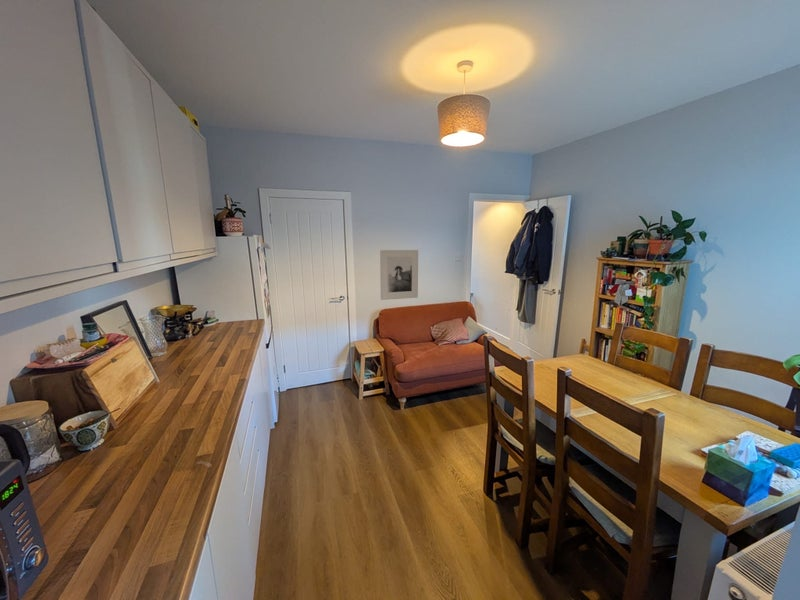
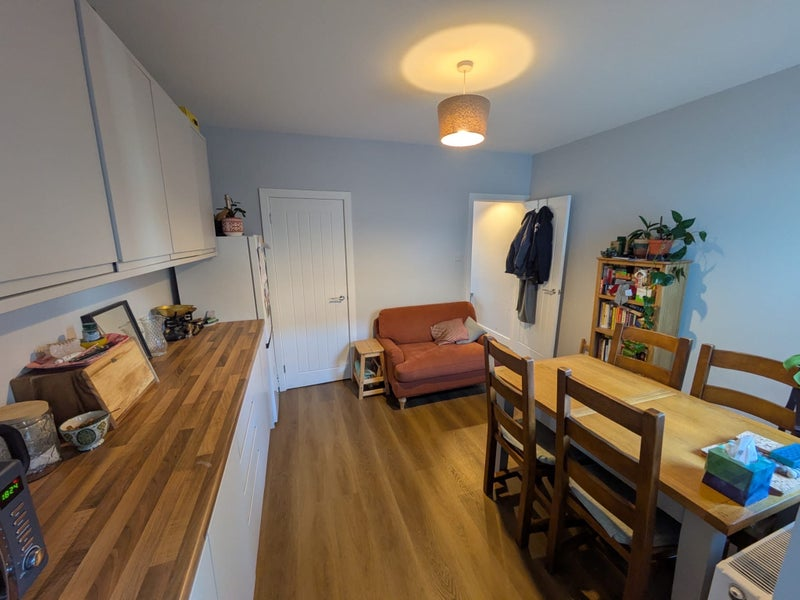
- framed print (399, 274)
